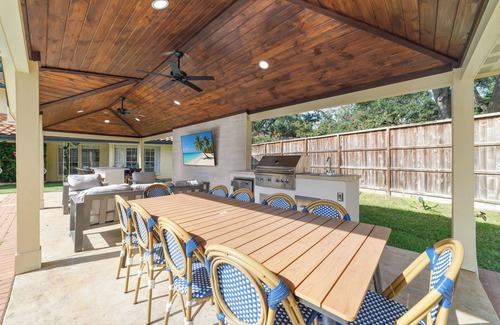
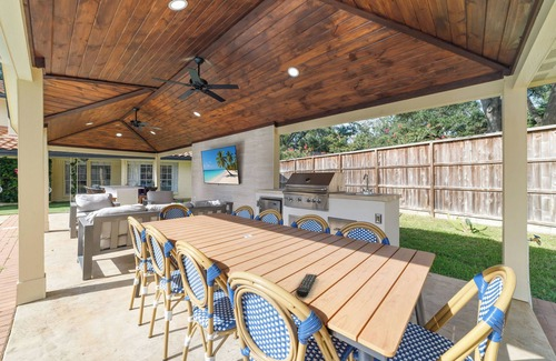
+ remote control (307, 283)
